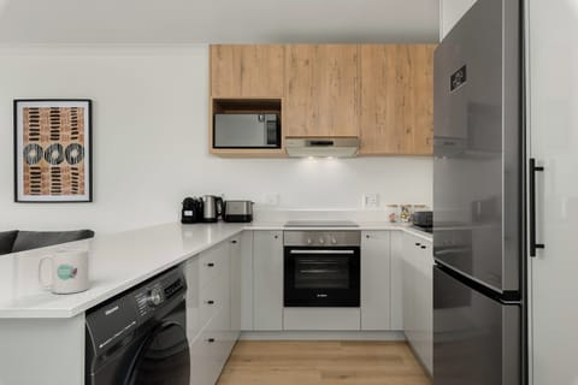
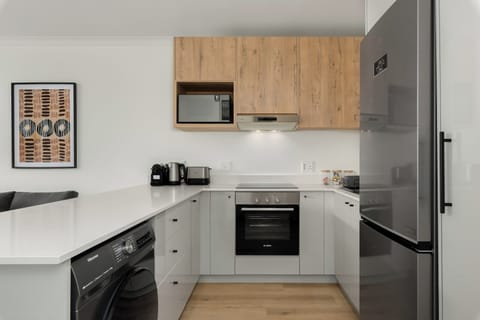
- mug (63, 270)
